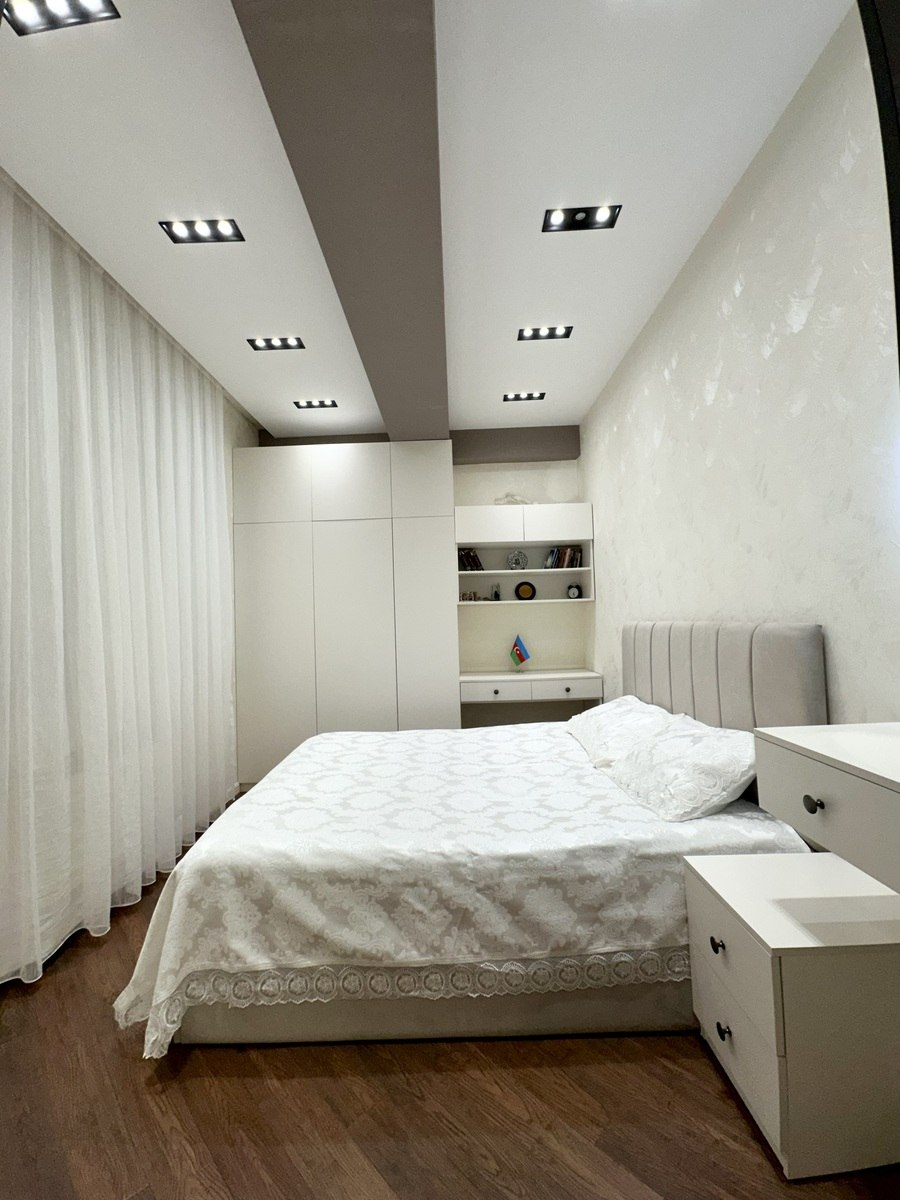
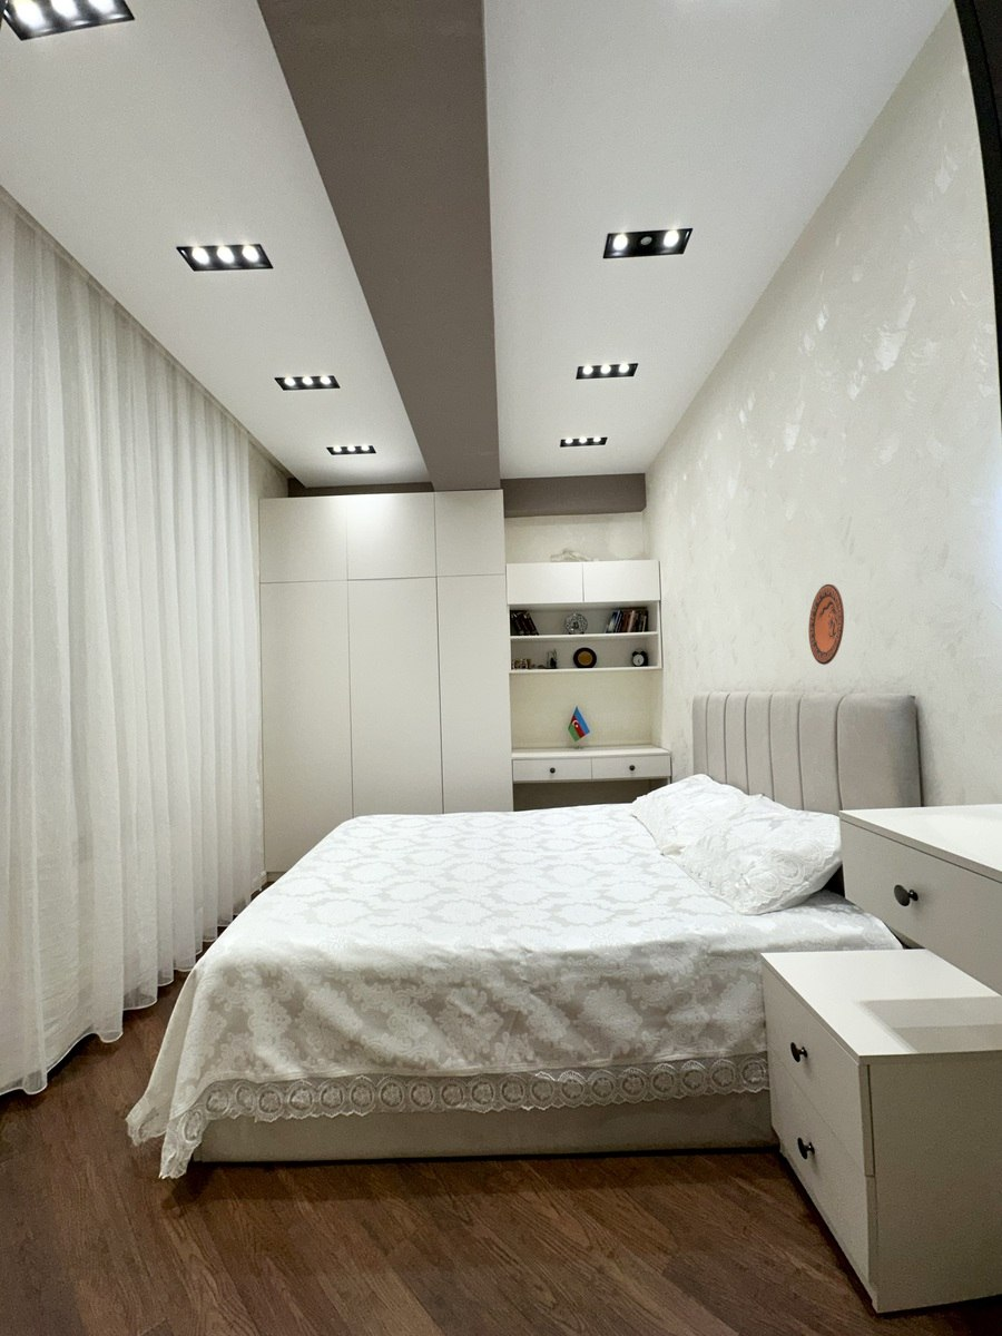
+ decorative plate (826, 623)
